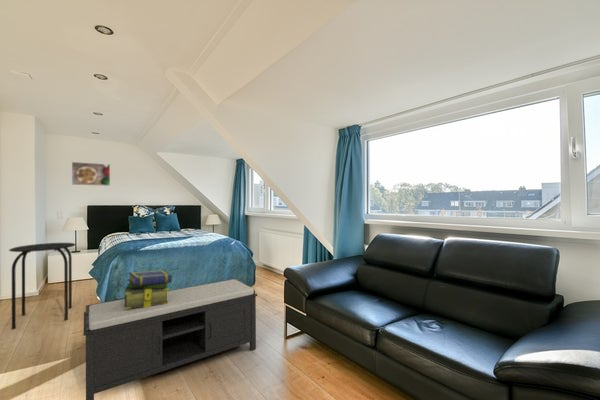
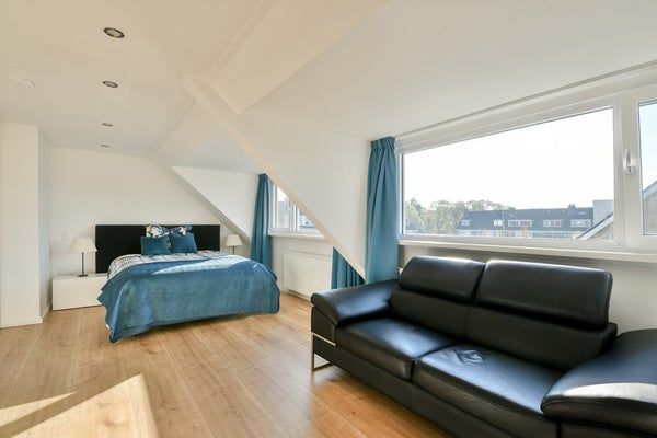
- stack of books (148, 286)
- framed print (91, 174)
- bench (178, 328)
- stool (24, 281)
